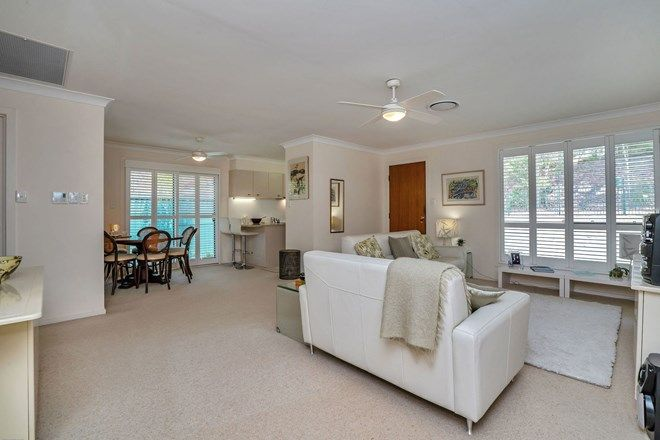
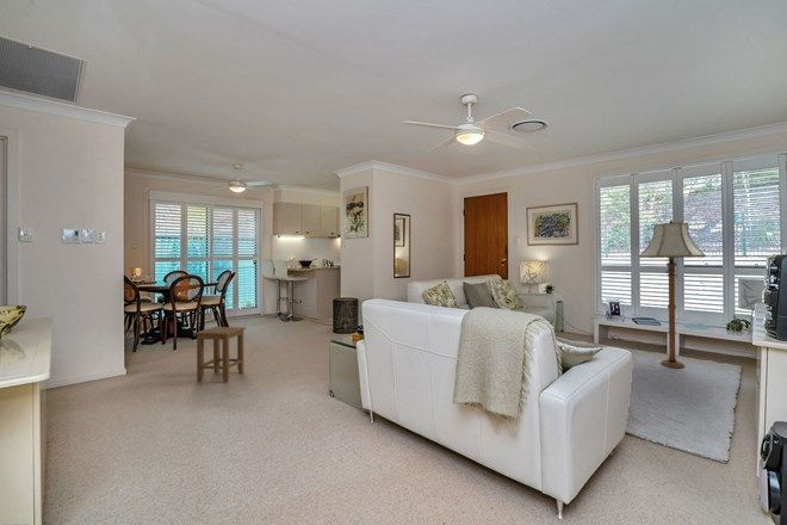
+ floor lamp (670, 291)
+ stool (219, 353)
